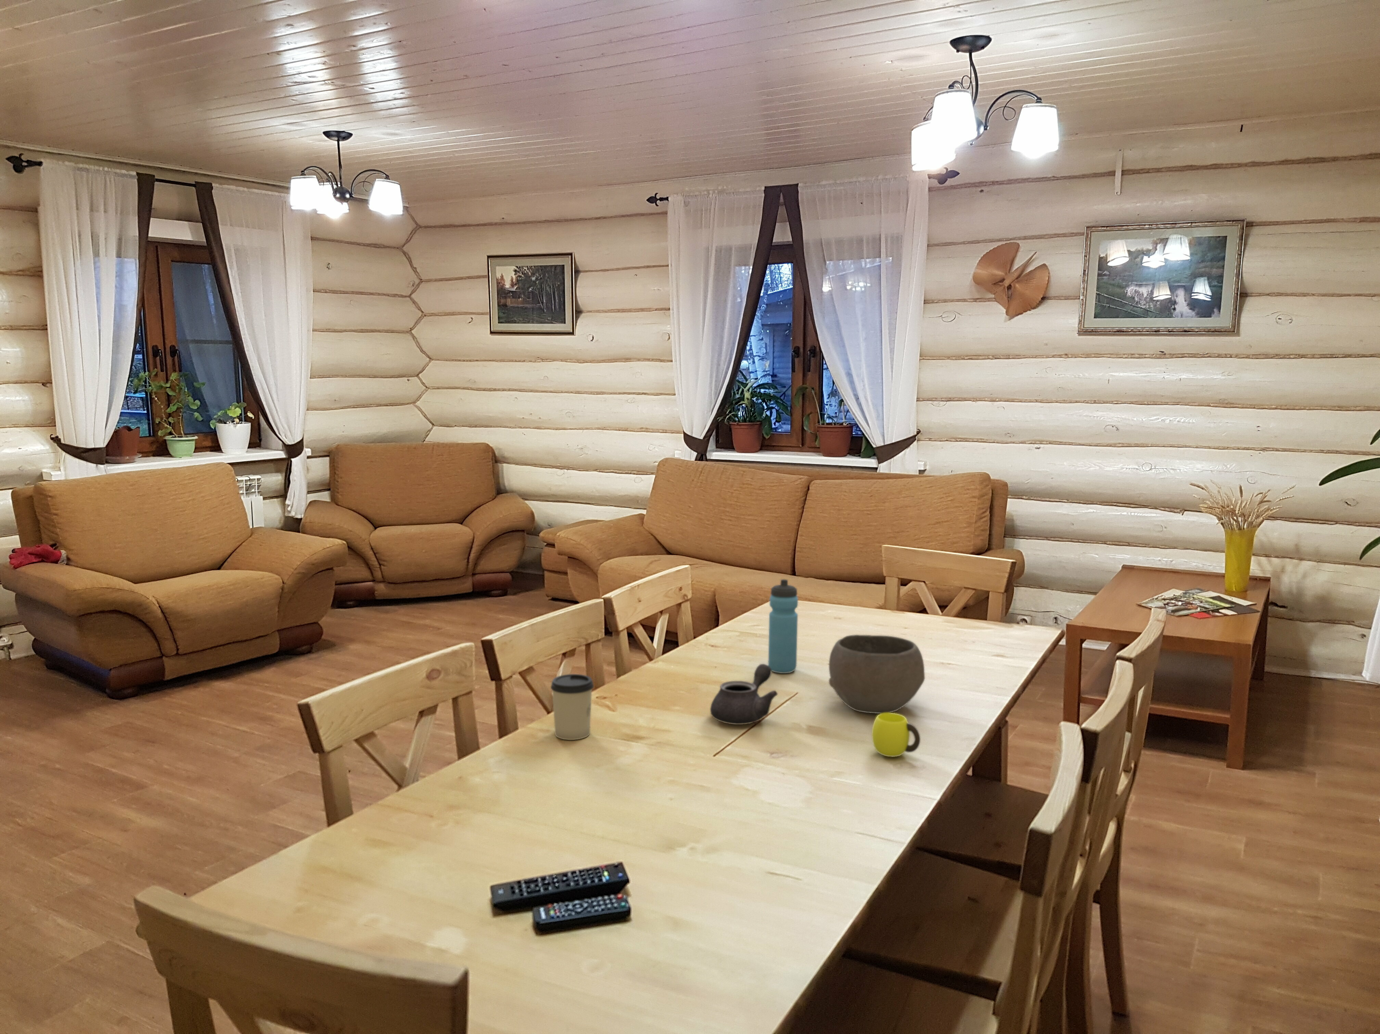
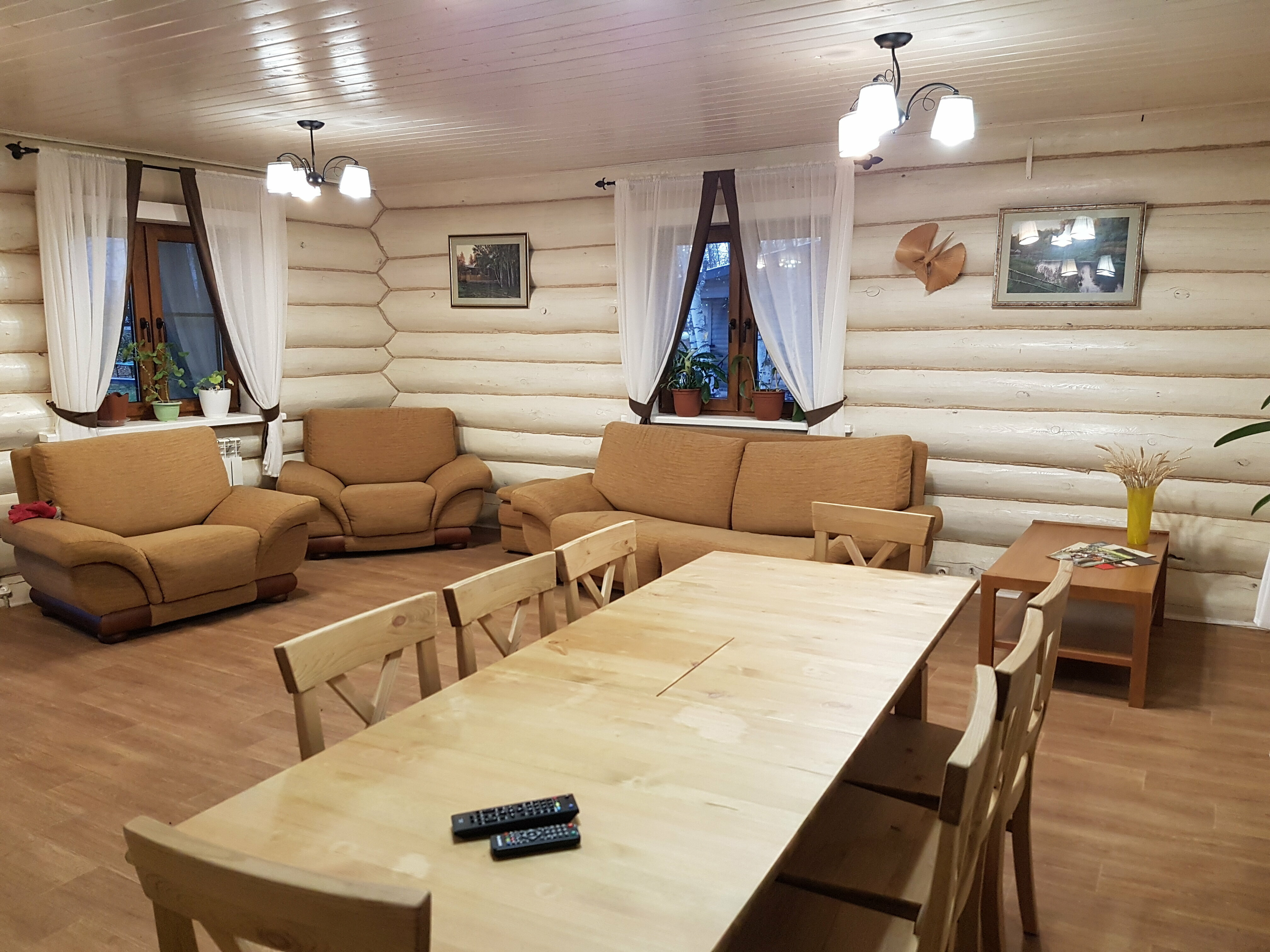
- teapot (749, 694)
- cup (573, 706)
- cup (896, 736)
- bowl (875, 674)
- water bottle (783, 625)
